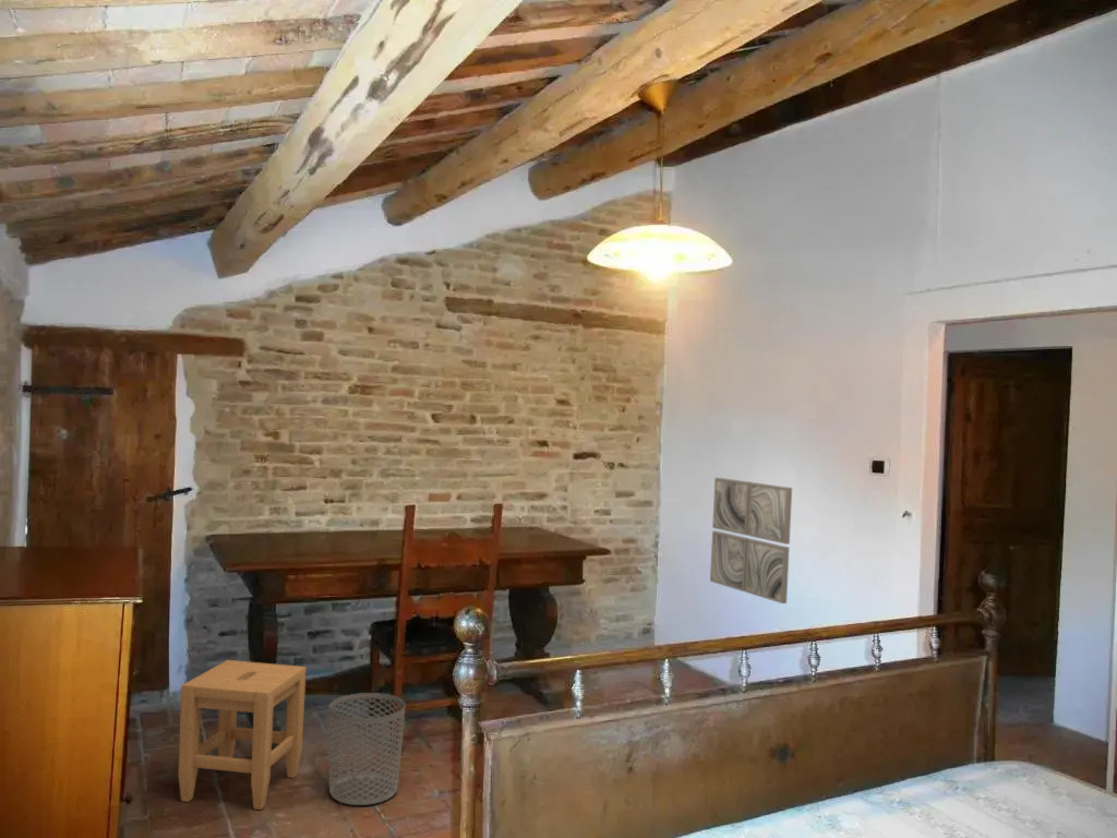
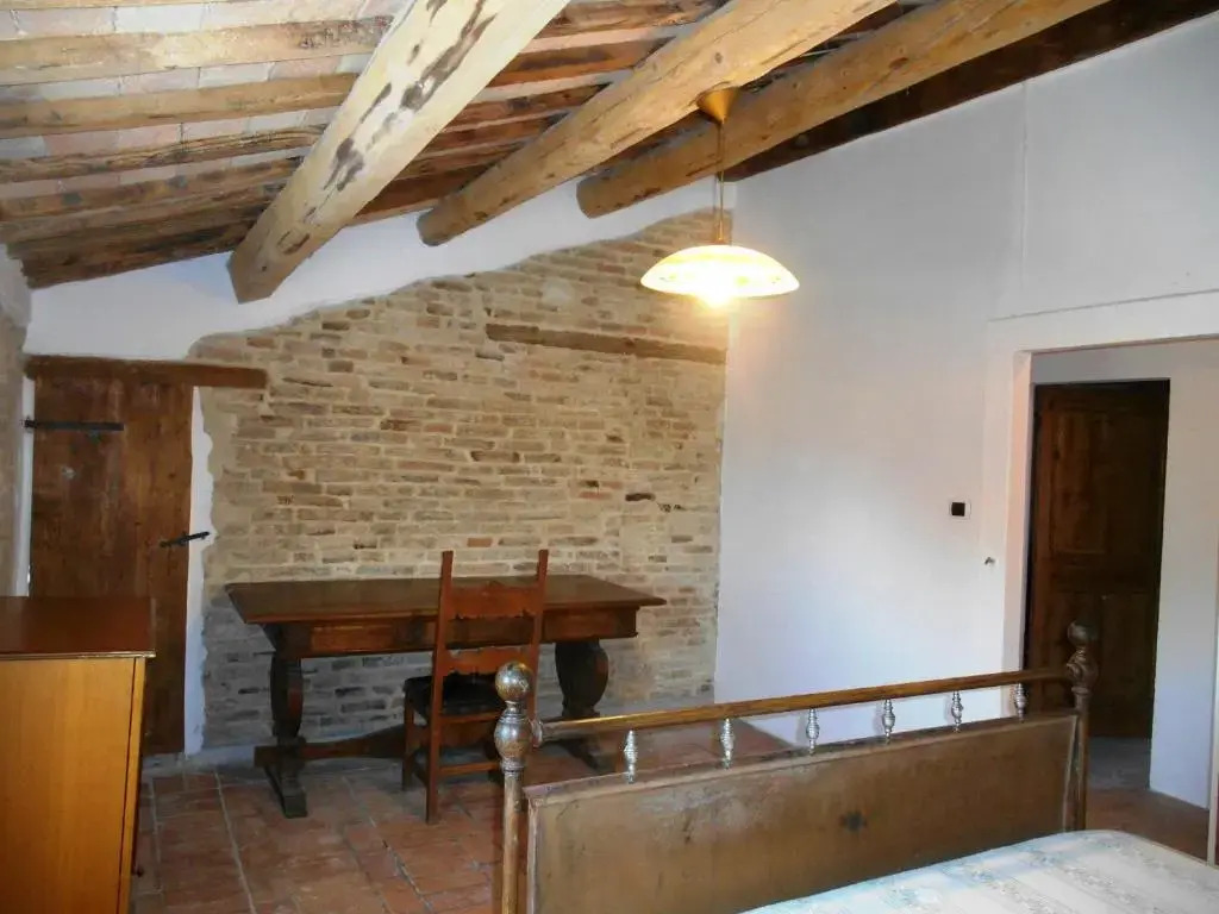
- waste bin (365, 747)
- stool (243, 731)
- wall art (748, 538)
